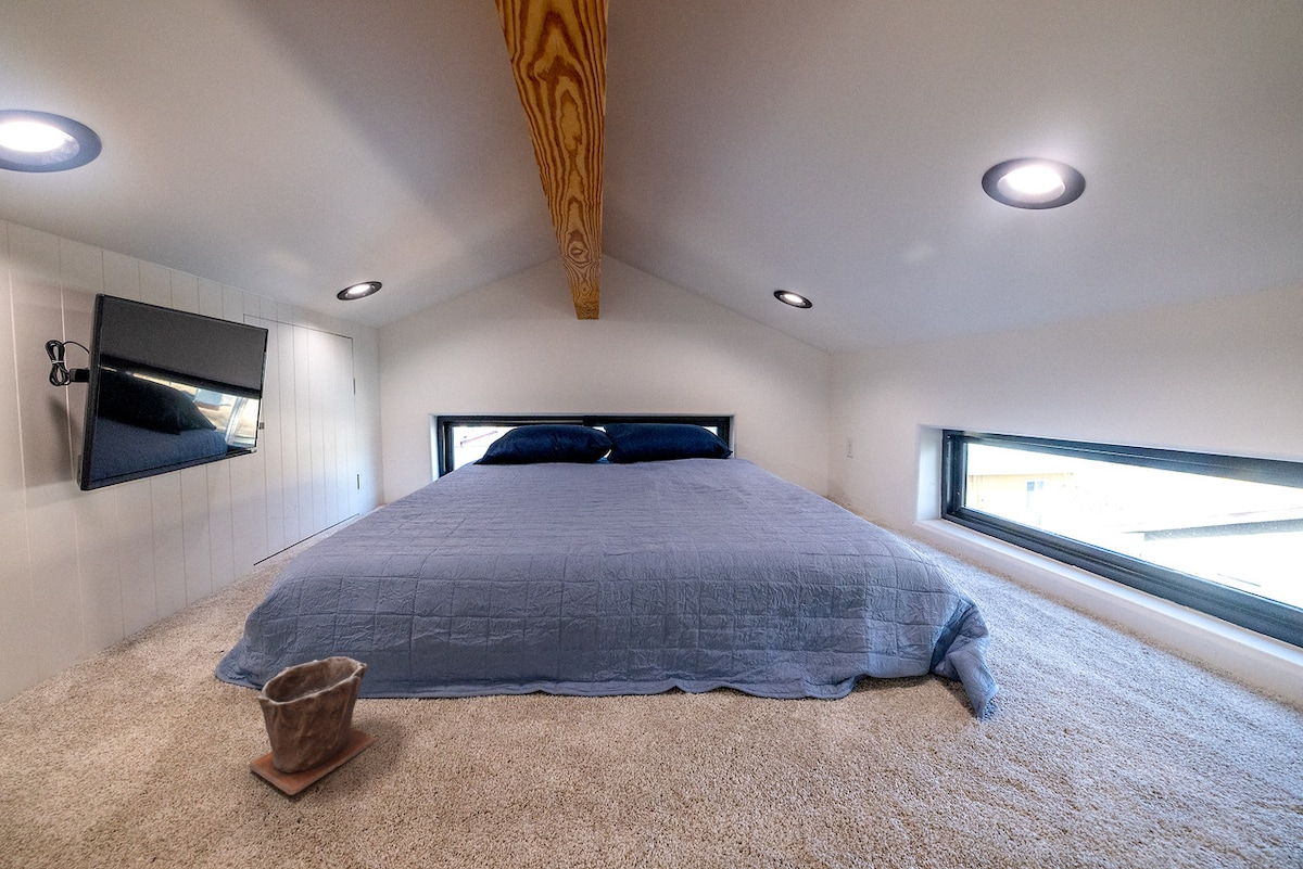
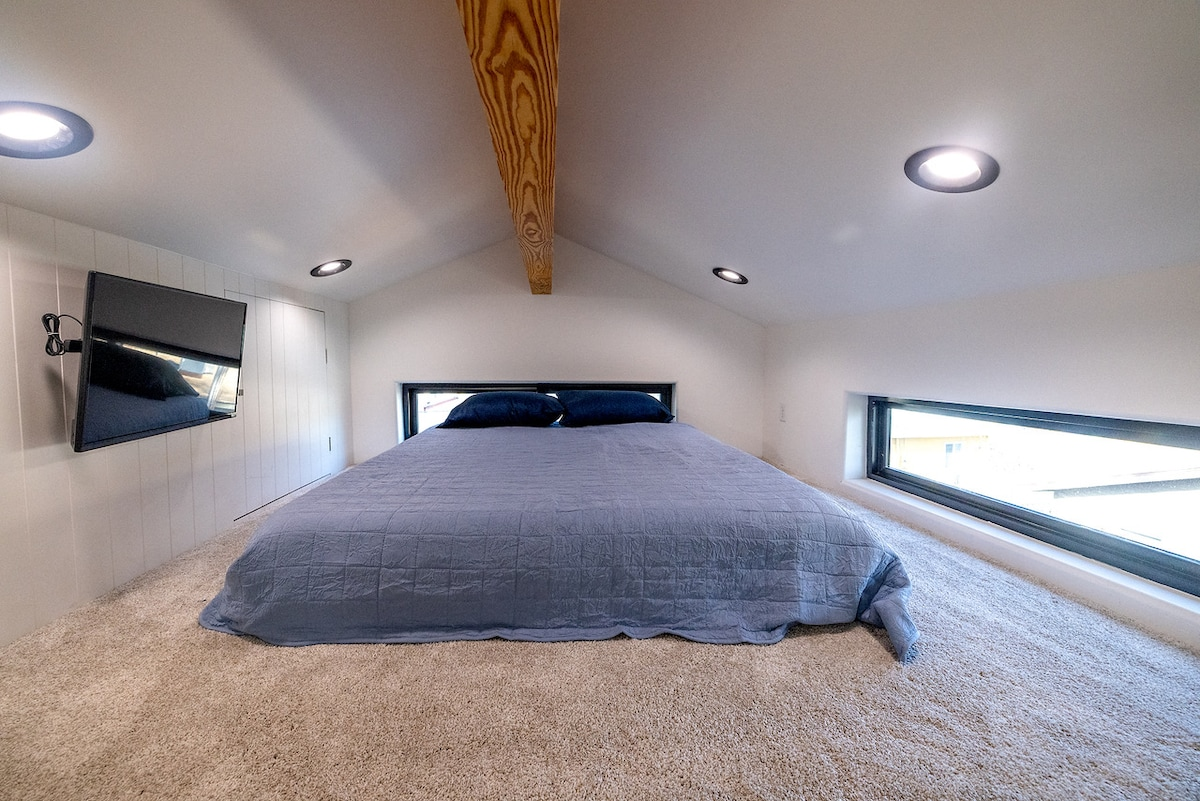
- plant pot (316, 712)
